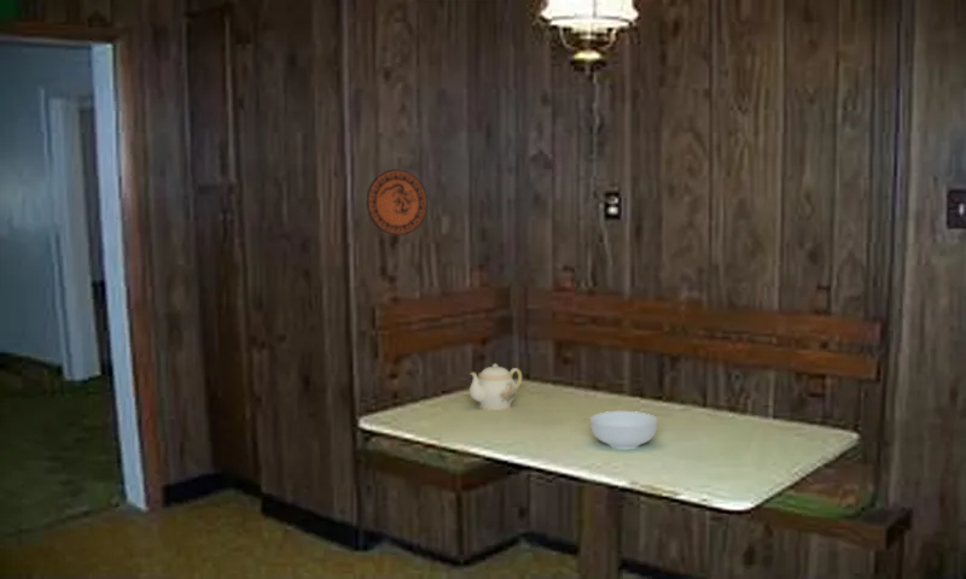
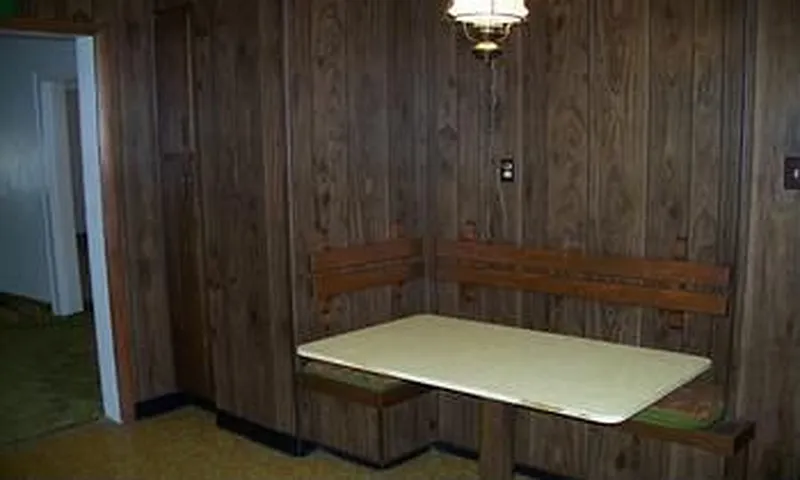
- teapot (496, 385)
- cereal bowl (623, 431)
- decorative plate (396, 203)
